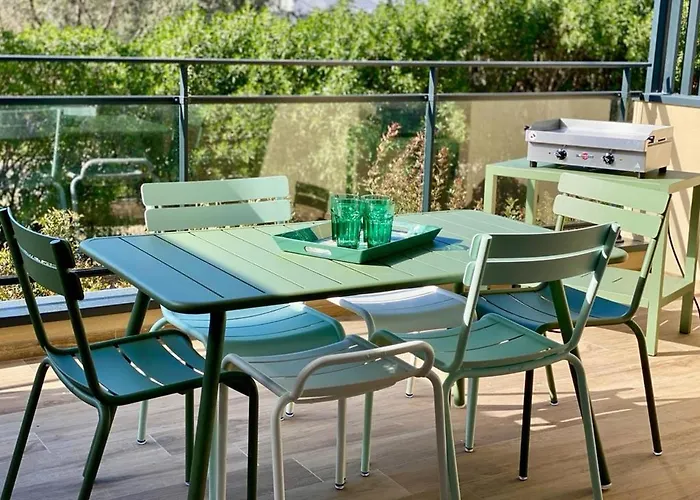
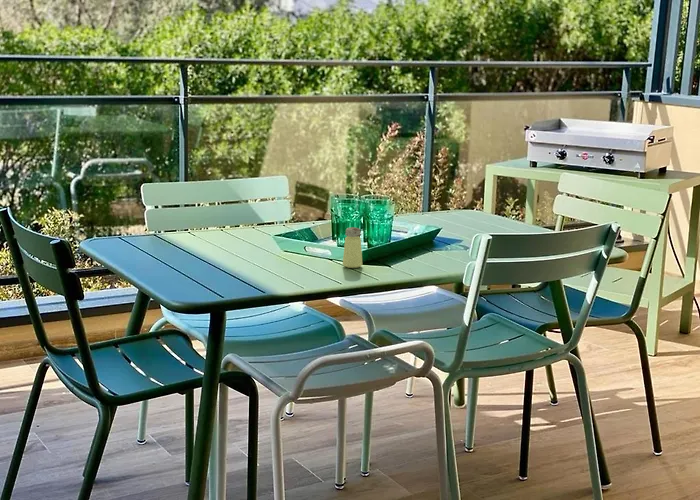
+ saltshaker (352, 246)
